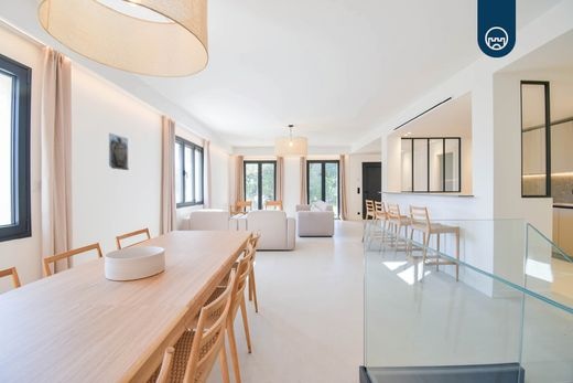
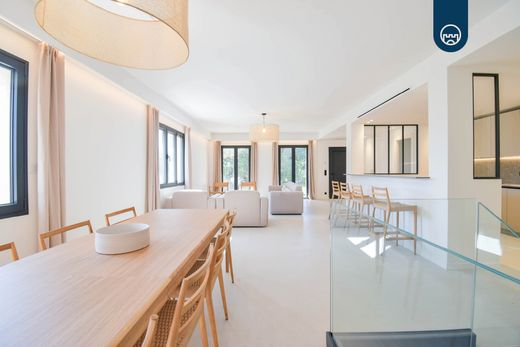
- wall sculpture (120, 152)
